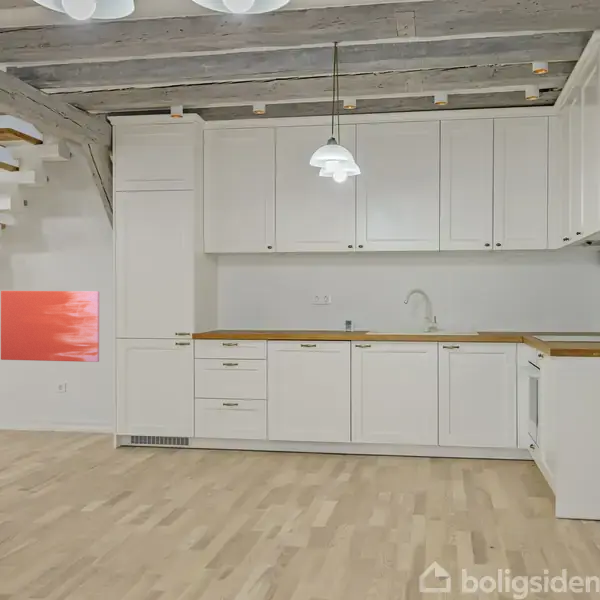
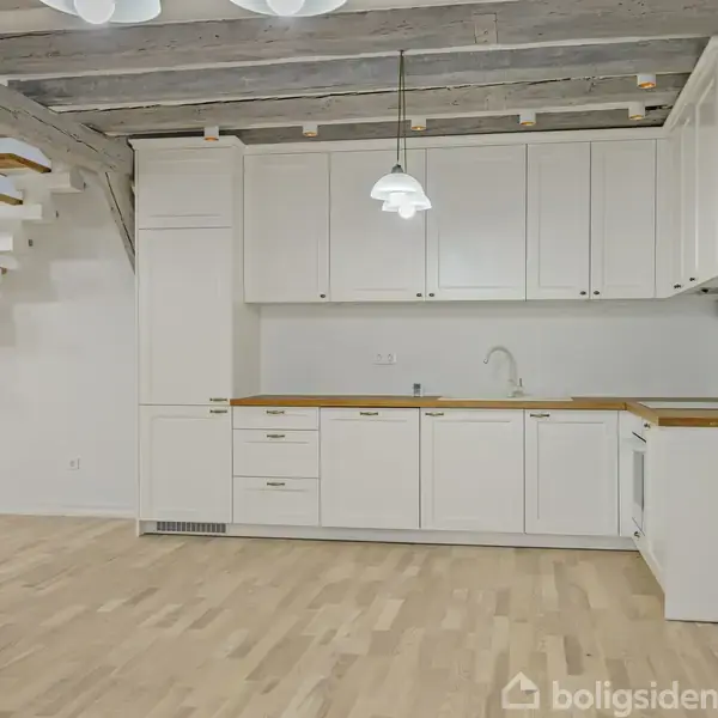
- wall art (49, 325)
